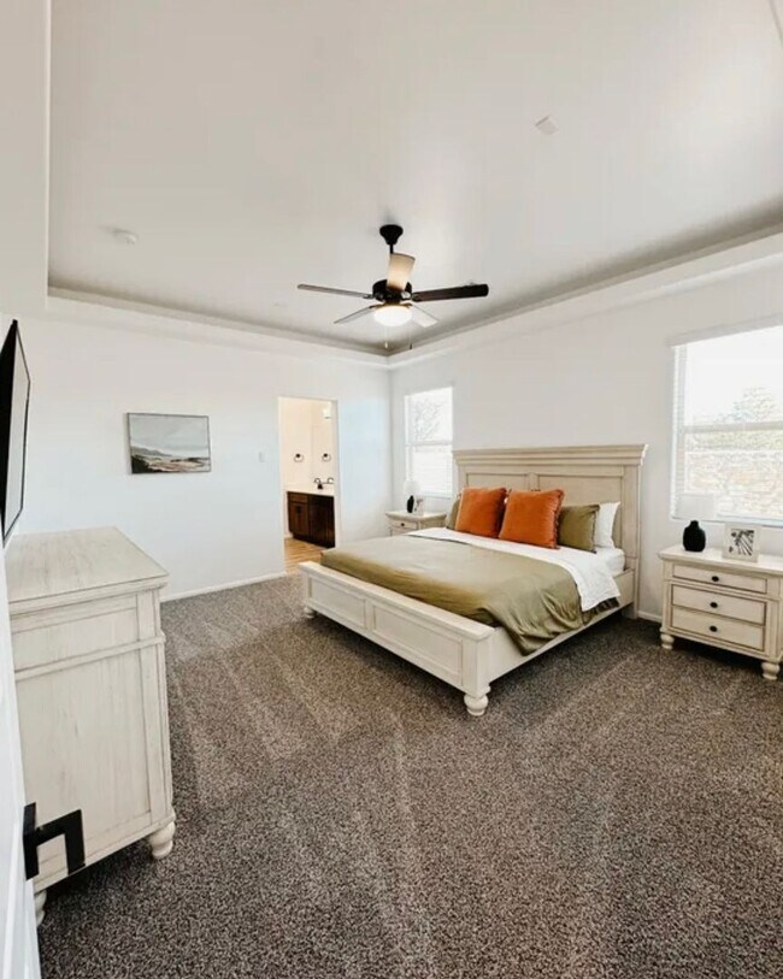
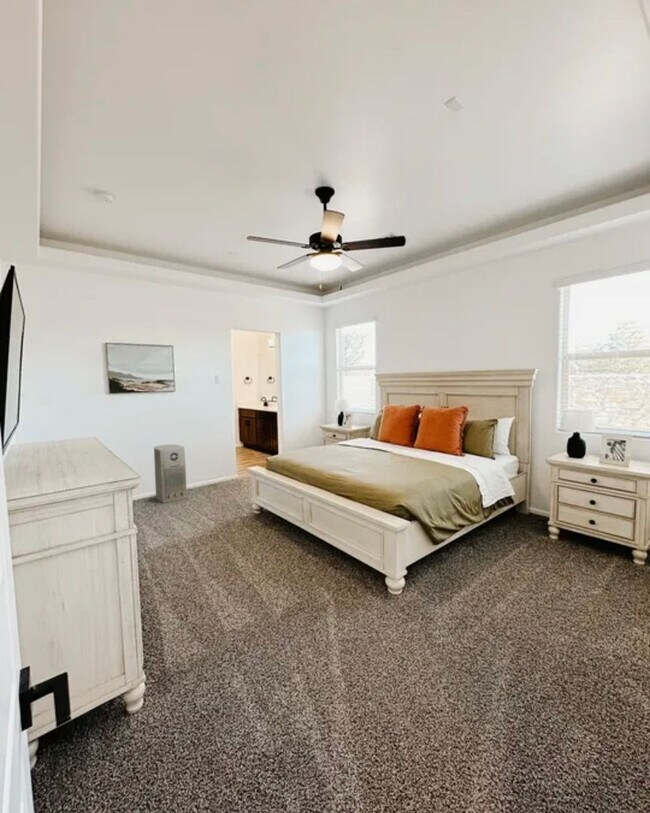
+ air purifier (169, 472)
